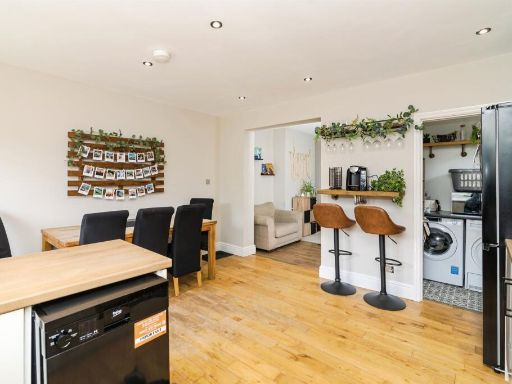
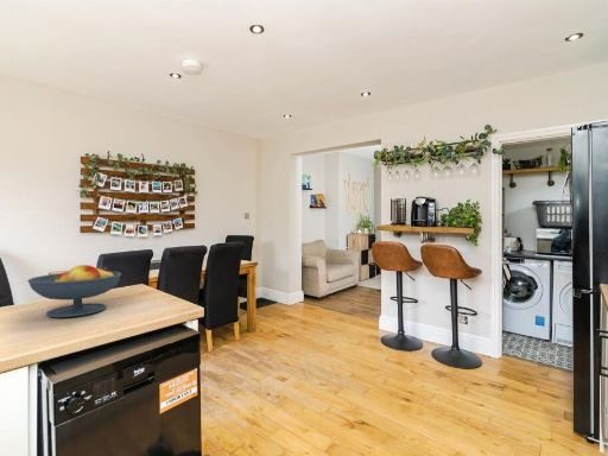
+ fruit bowl (77, 287)
